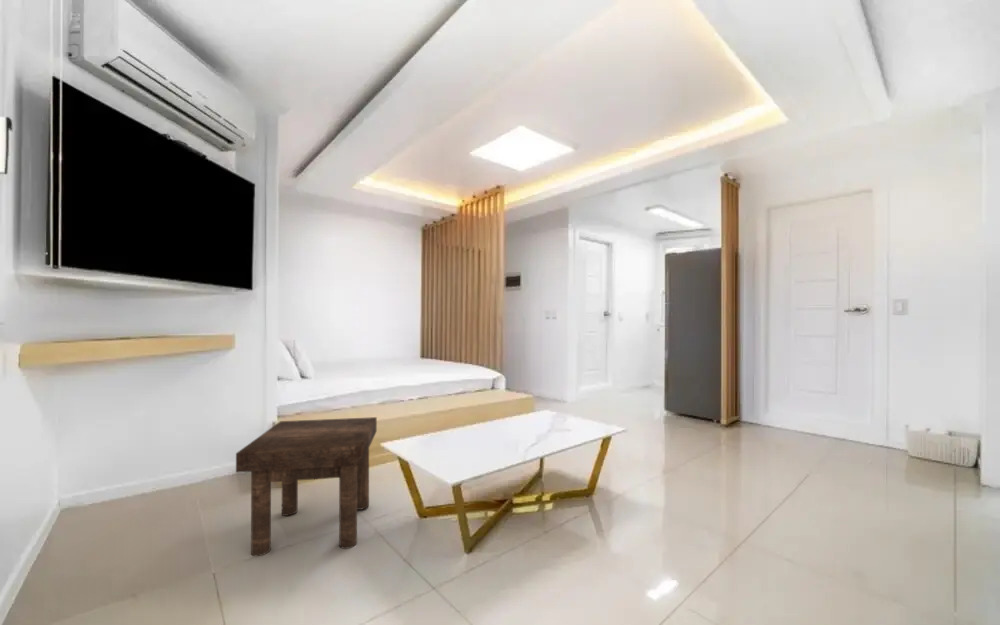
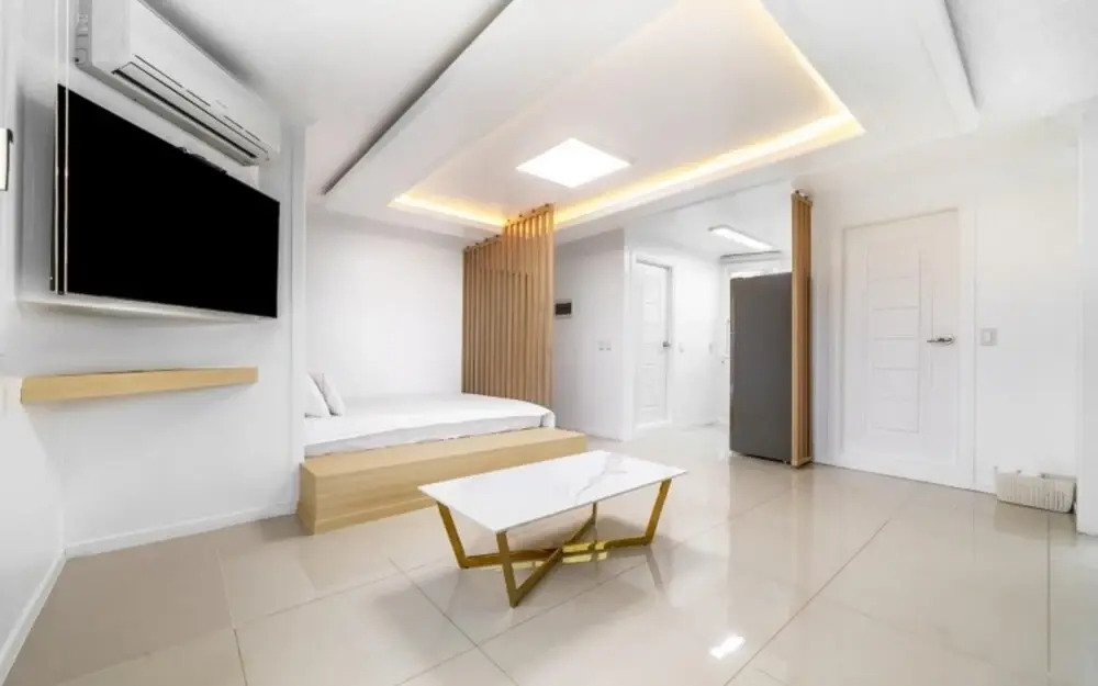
- stool (316, 478)
